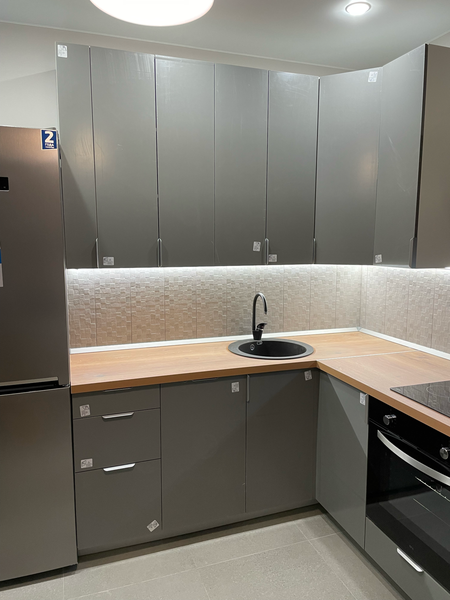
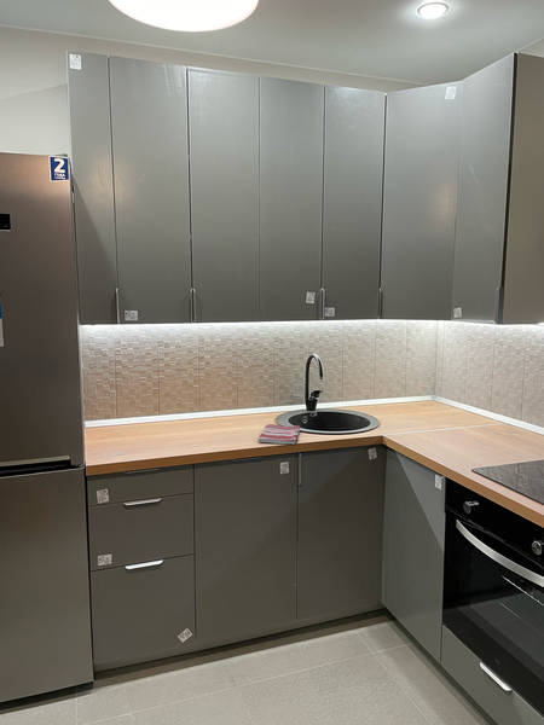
+ dish towel (279, 433)
